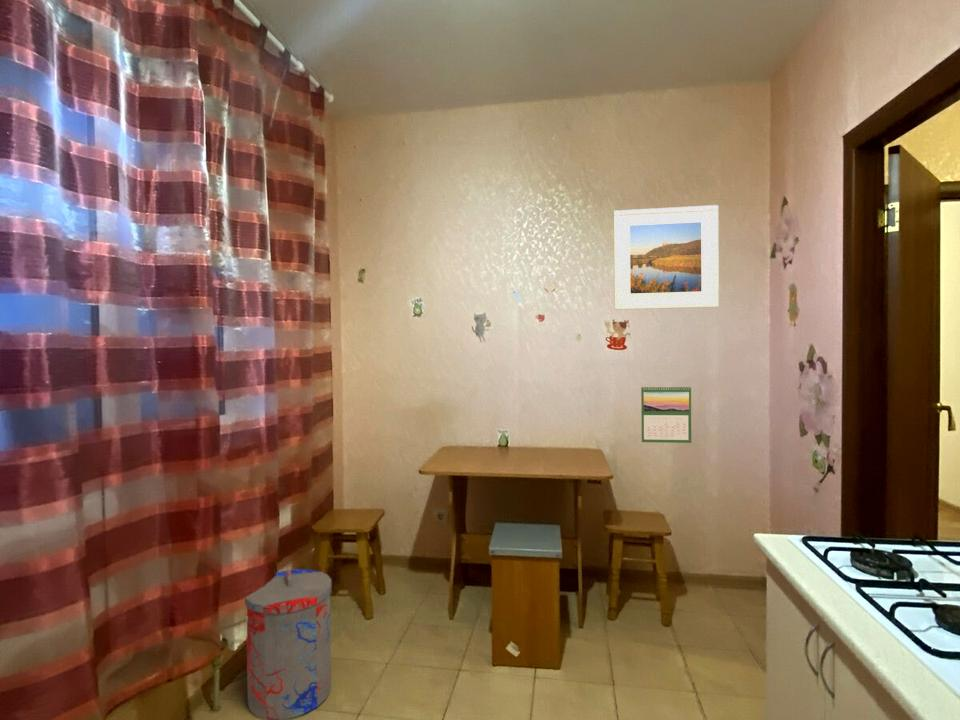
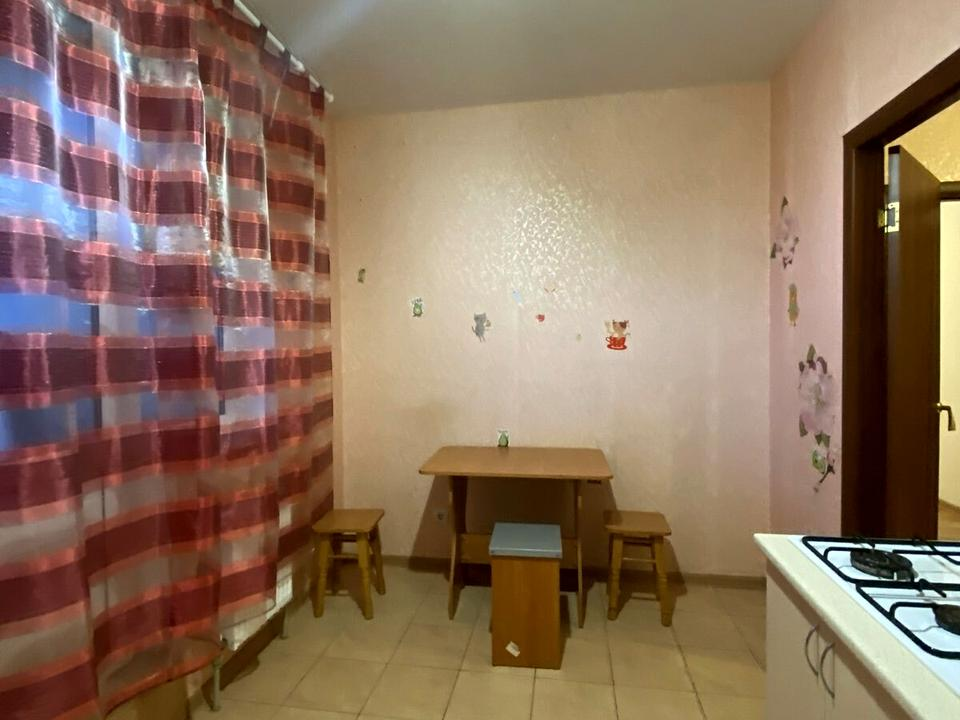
- trash can (290, 633)
- calendar (666, 413)
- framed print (665, 258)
